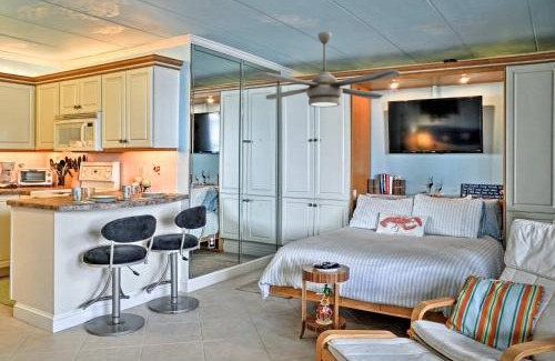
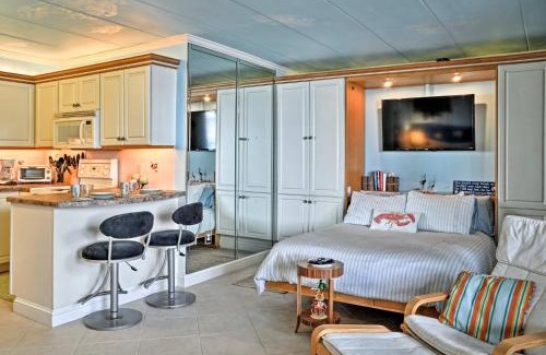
- ceiling fan (324, 69)
